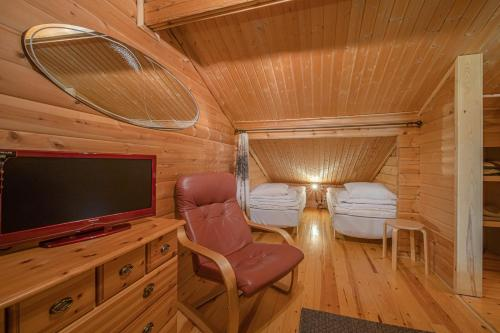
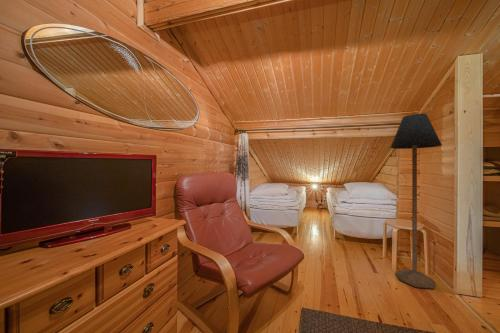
+ floor lamp (414, 197)
